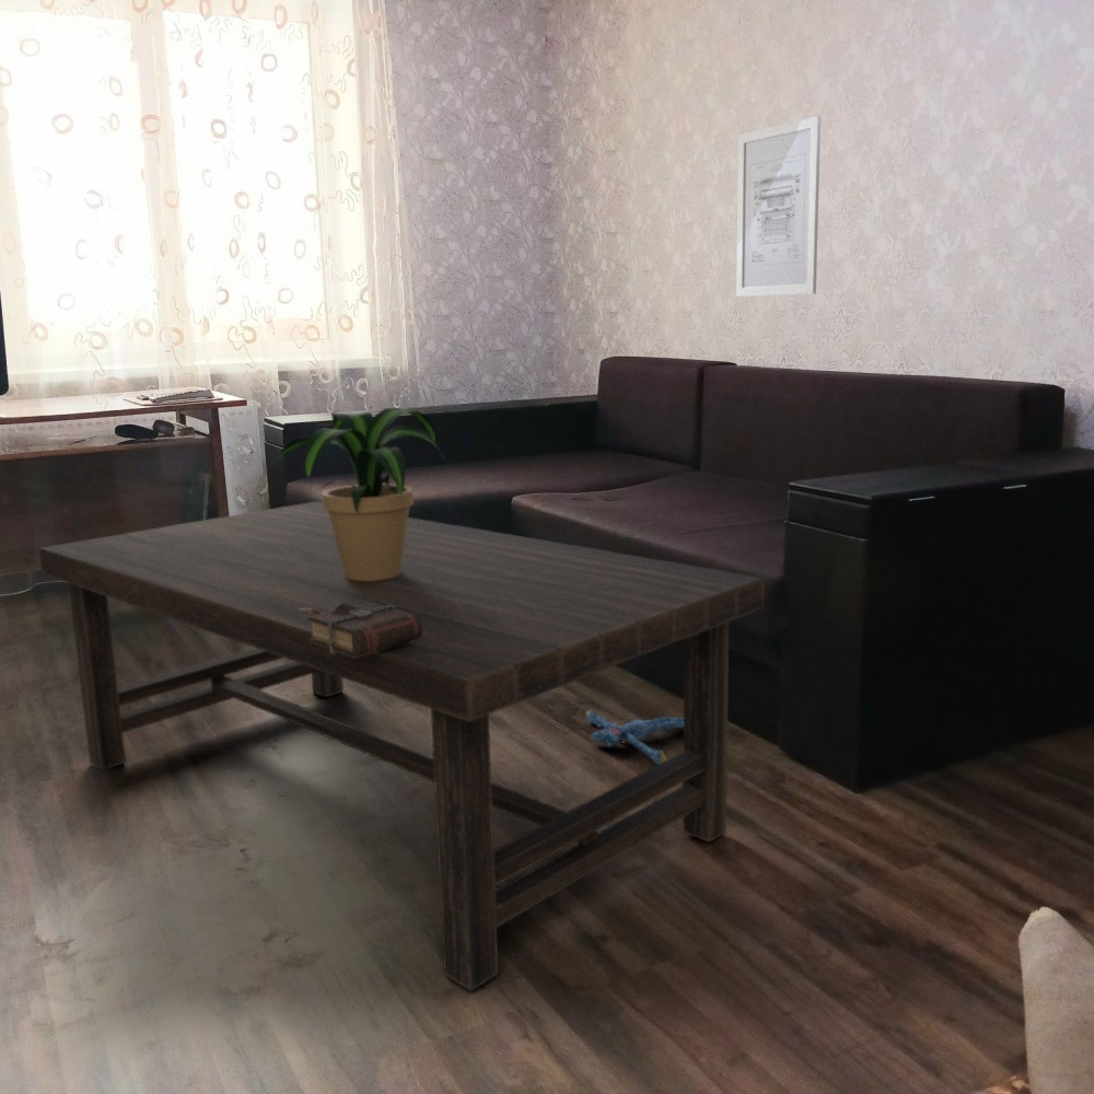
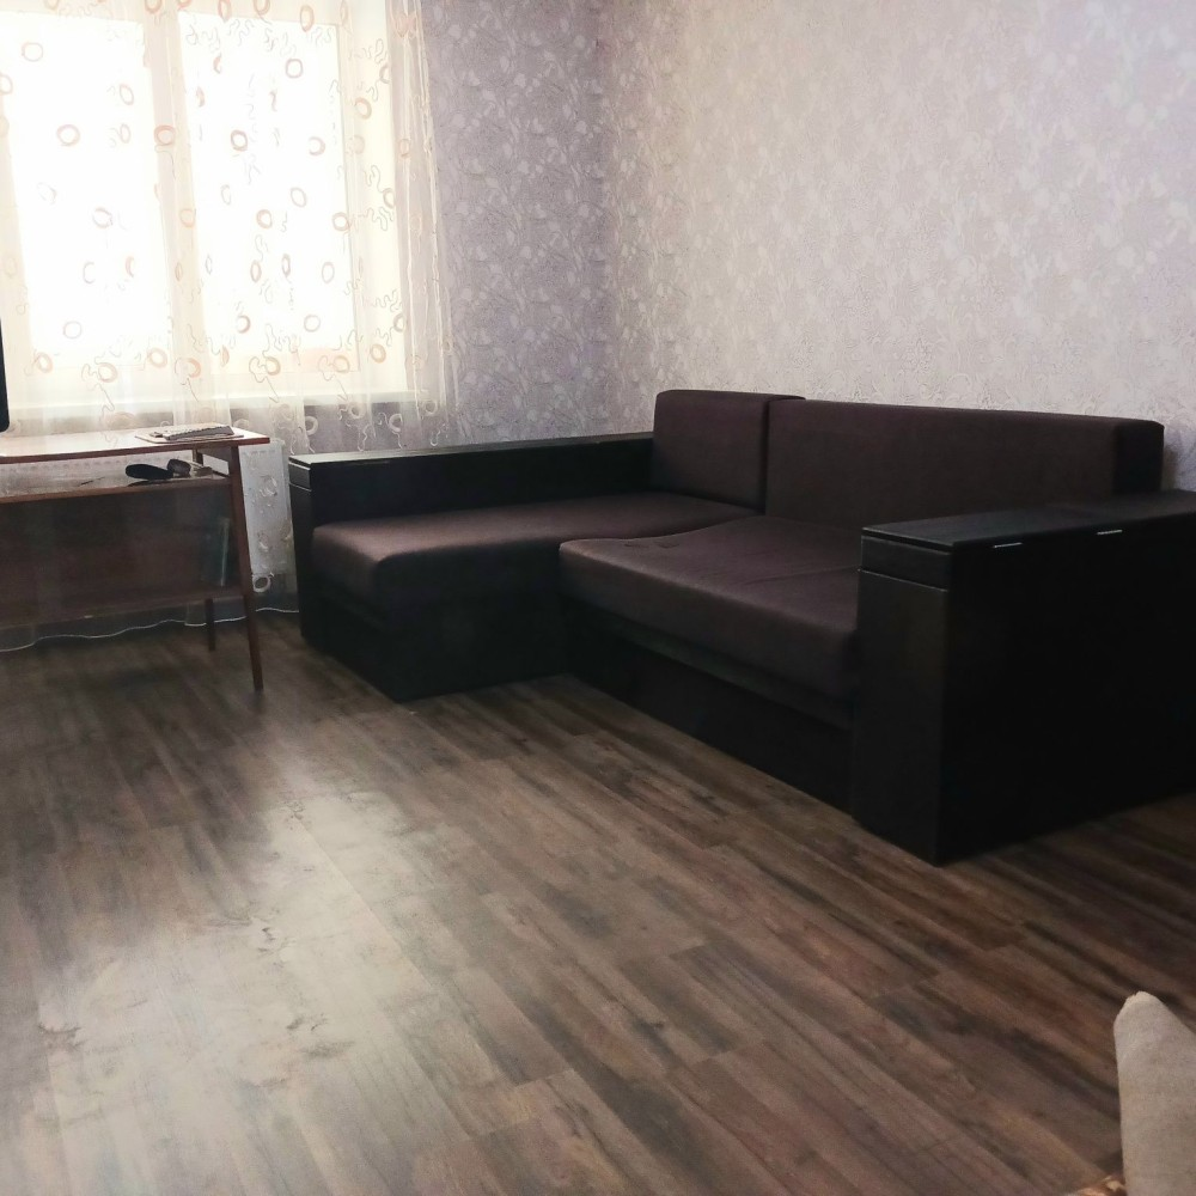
- book (342, 619)
- wall art (776, 211)
- plush toy (650, 726)
- coffee table (374, 680)
- potted plant (369, 493)
